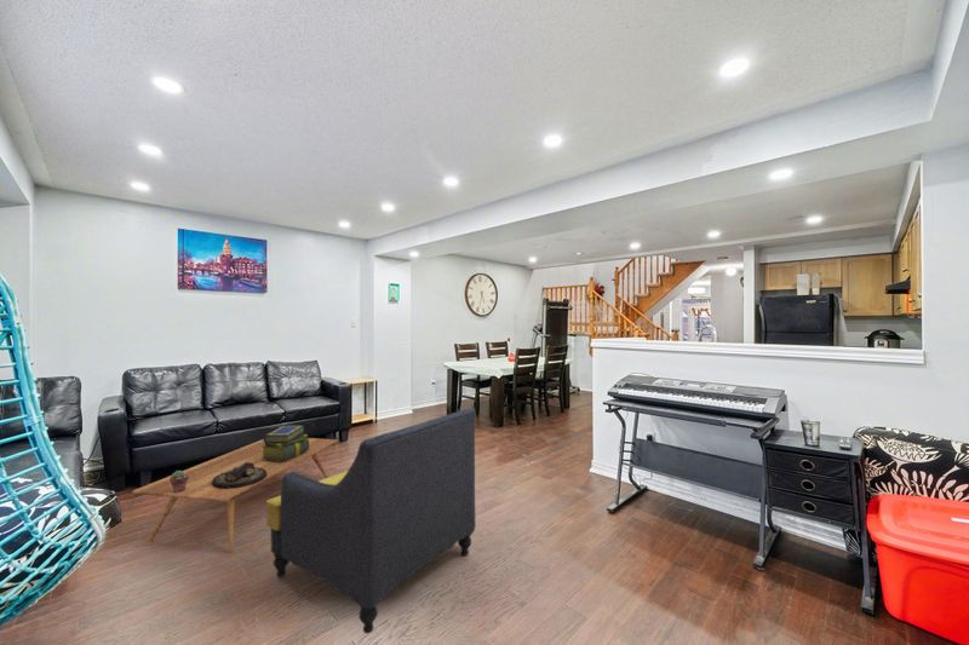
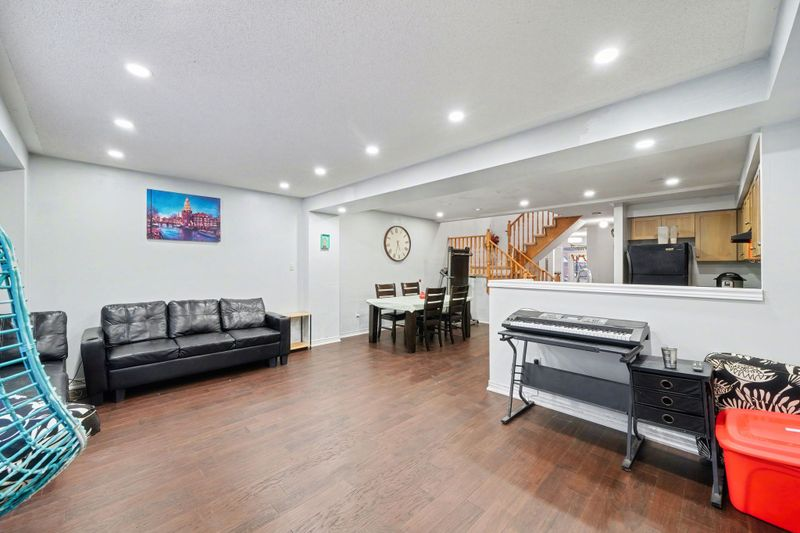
- potted succulent (178, 479)
- coffee table (253, 484)
- decorative bowl (240, 472)
- stack of books (286, 442)
- armchair (375, 488)
